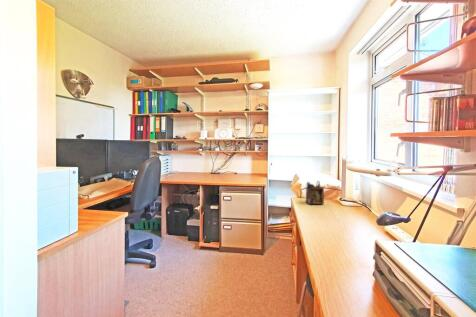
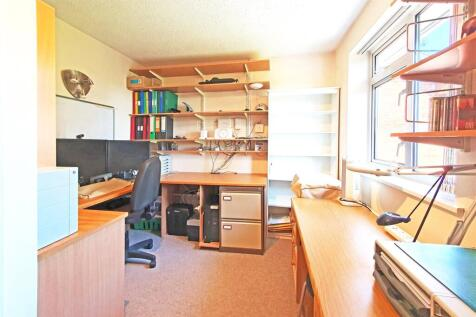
- desk organizer (314, 192)
